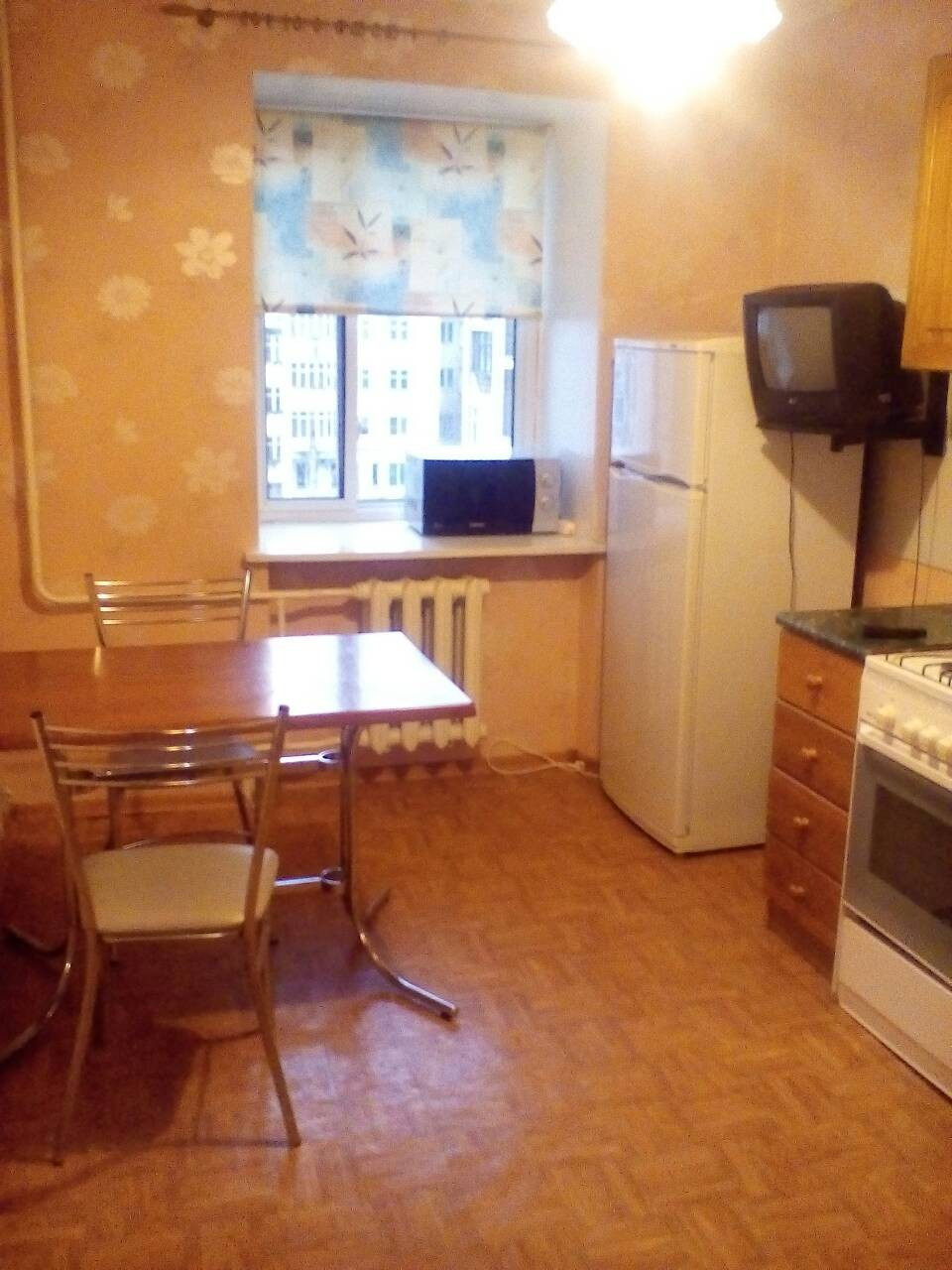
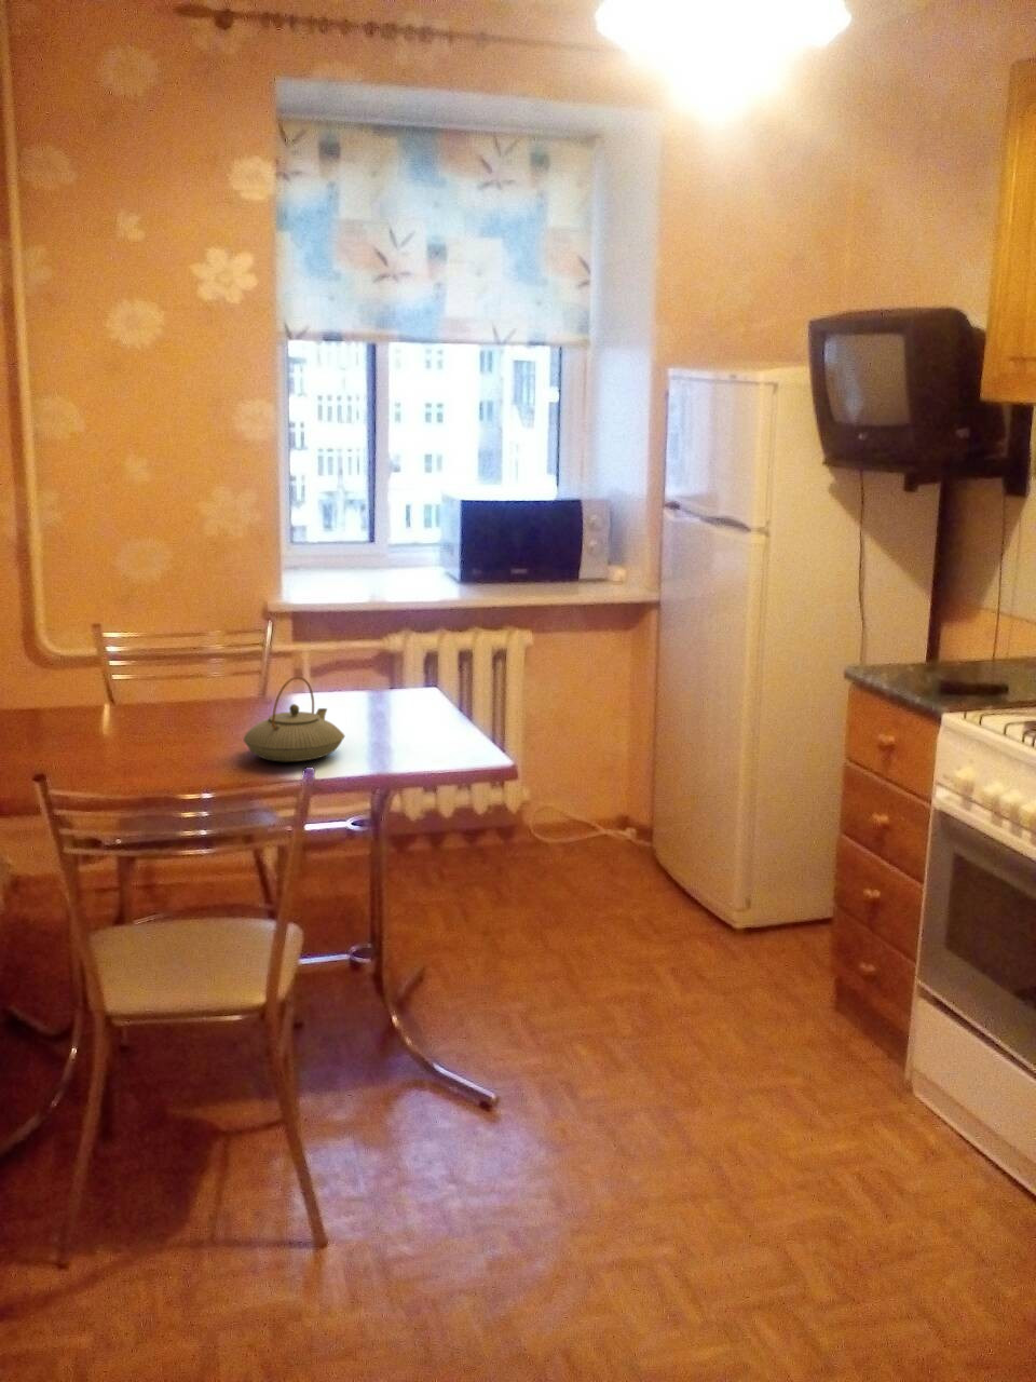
+ teapot (297, 715)
